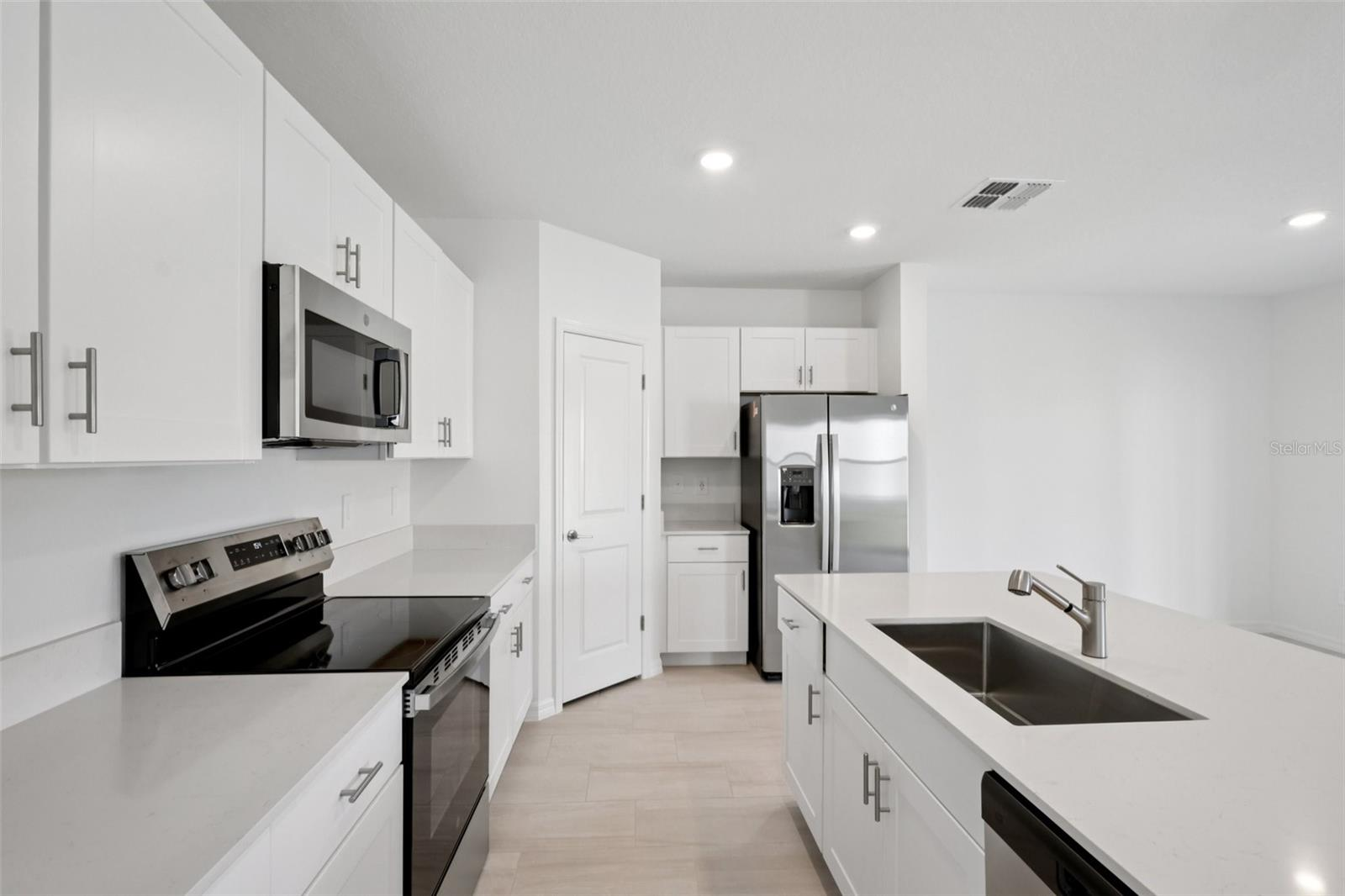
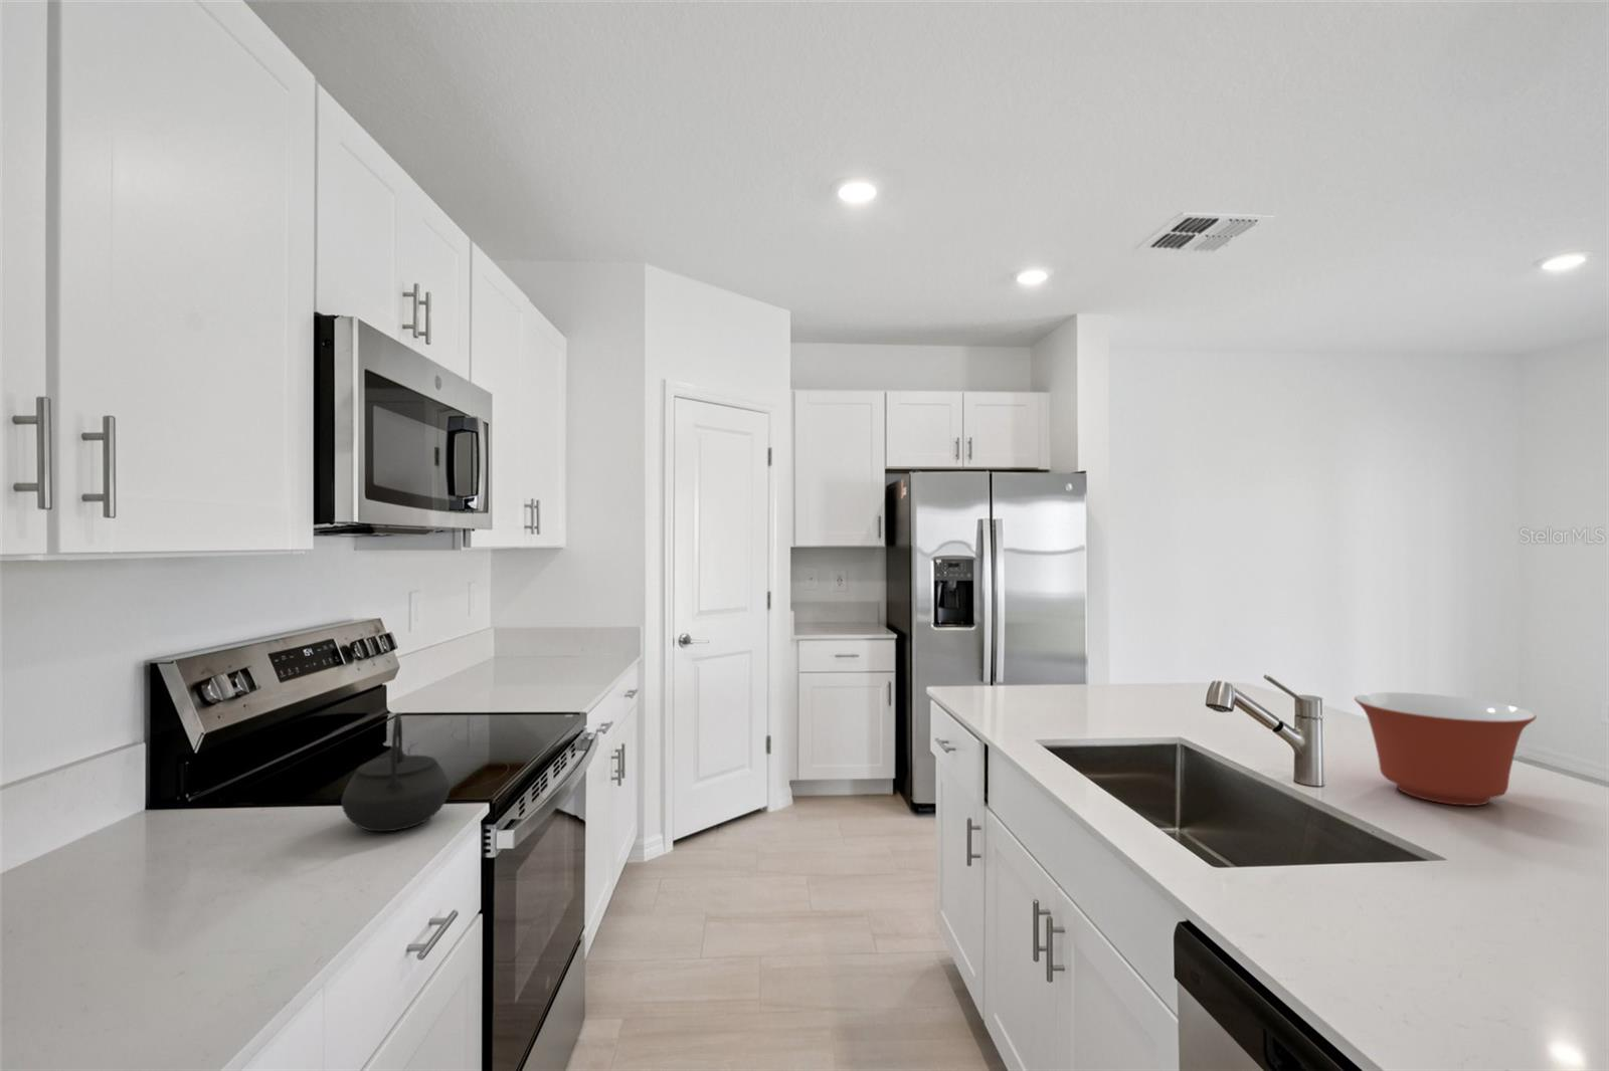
+ kettle (397, 765)
+ mixing bowl (1440, 749)
